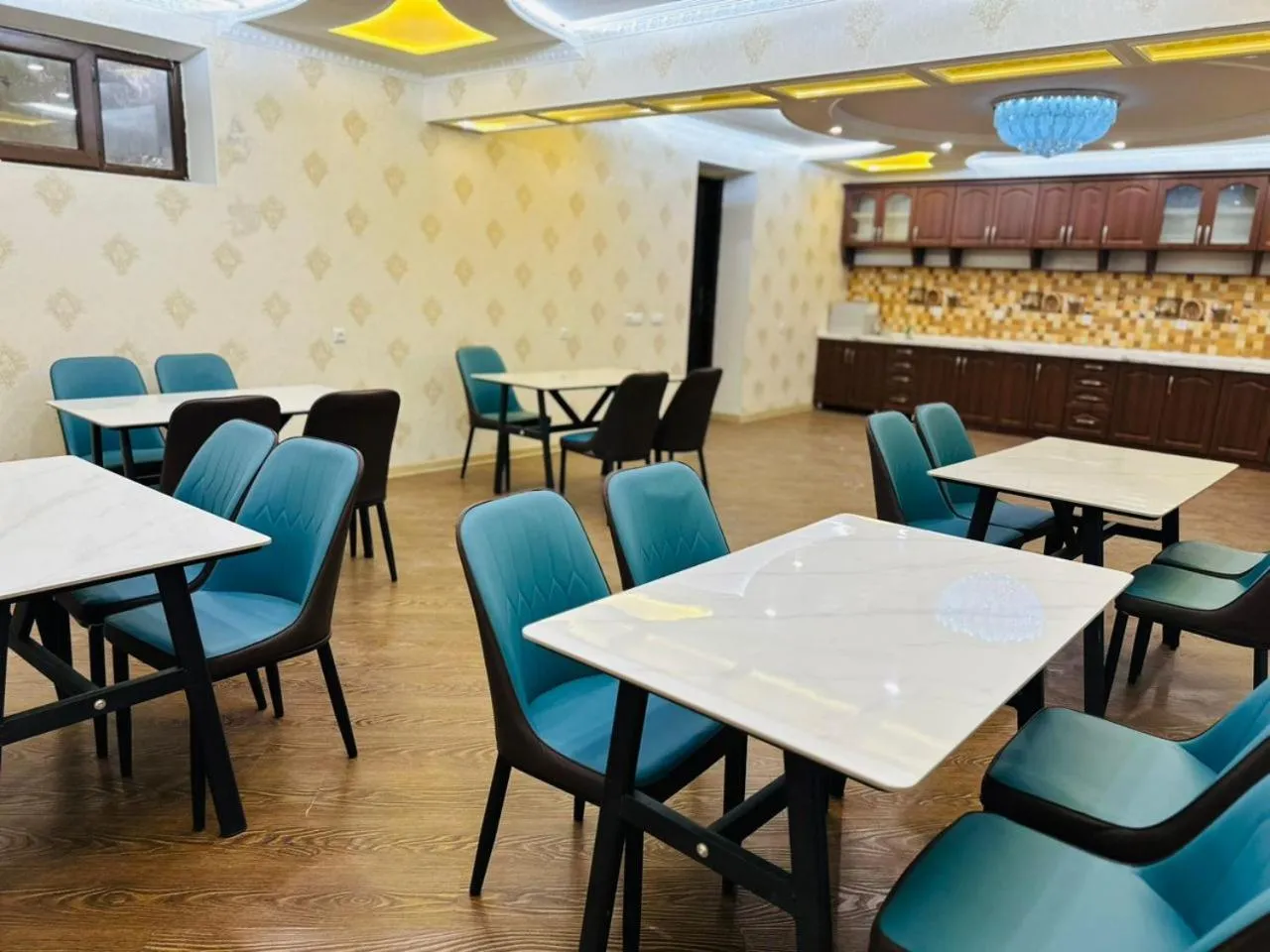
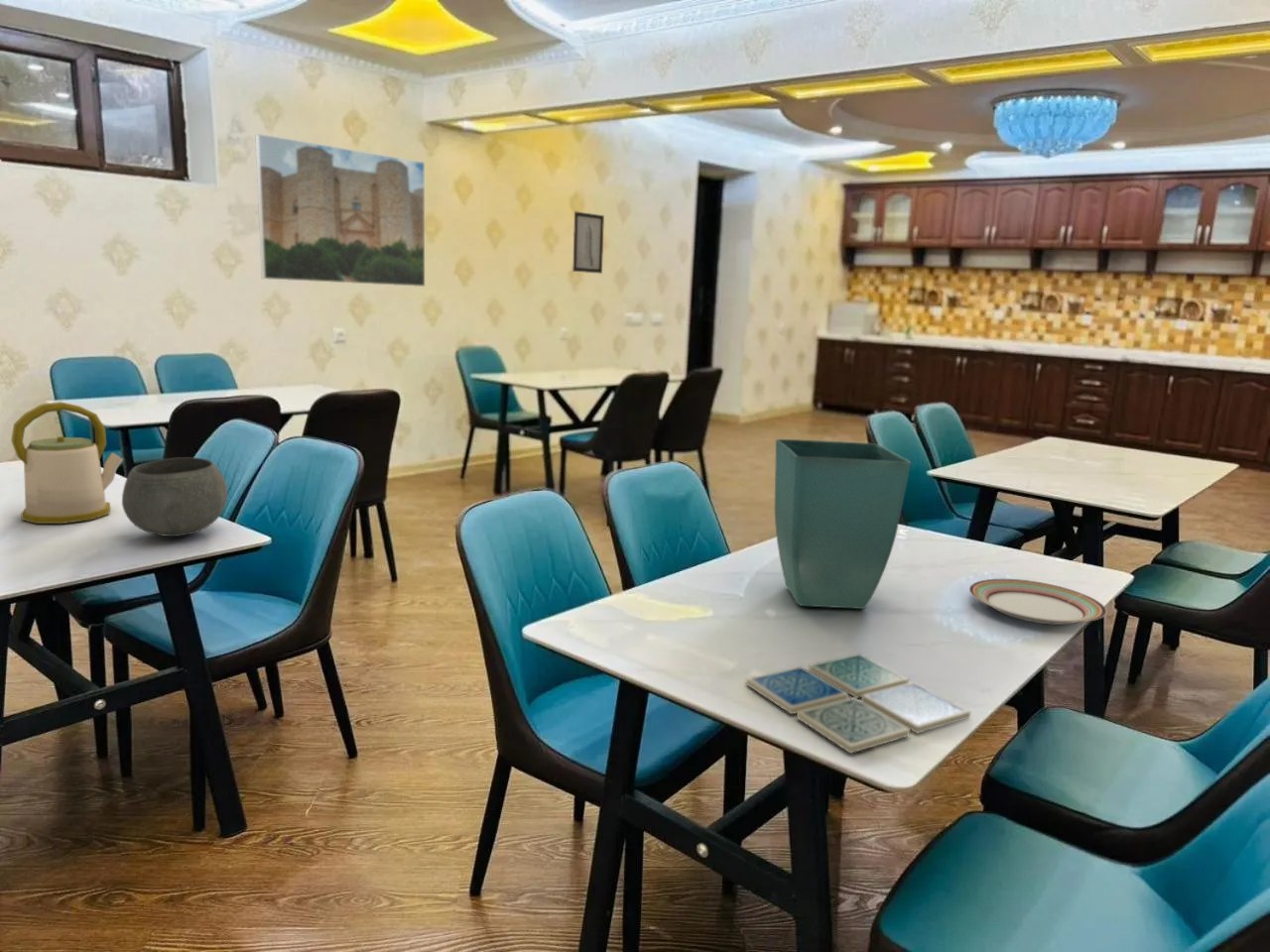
+ bowl (177, 498)
+ wall art (588, 243)
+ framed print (347, 216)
+ flower pot (832, 524)
+ drink coaster (854, 697)
+ plate (1035, 603)
+ kettle (70, 458)
